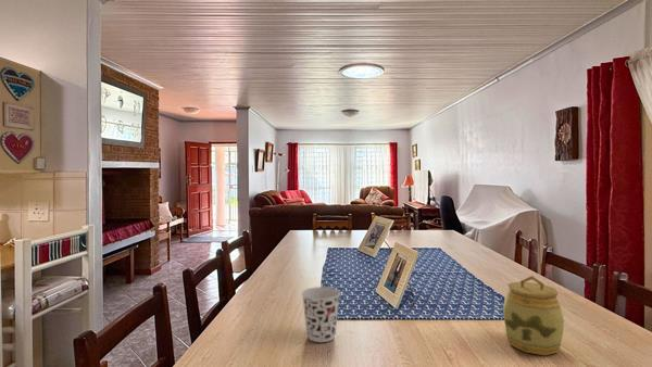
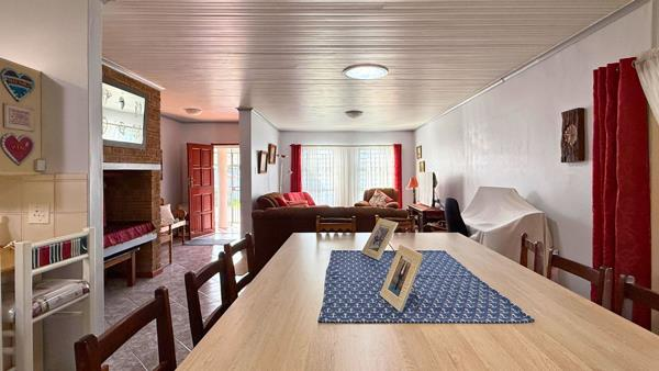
- jar (531, 309)
- cup (321, 314)
